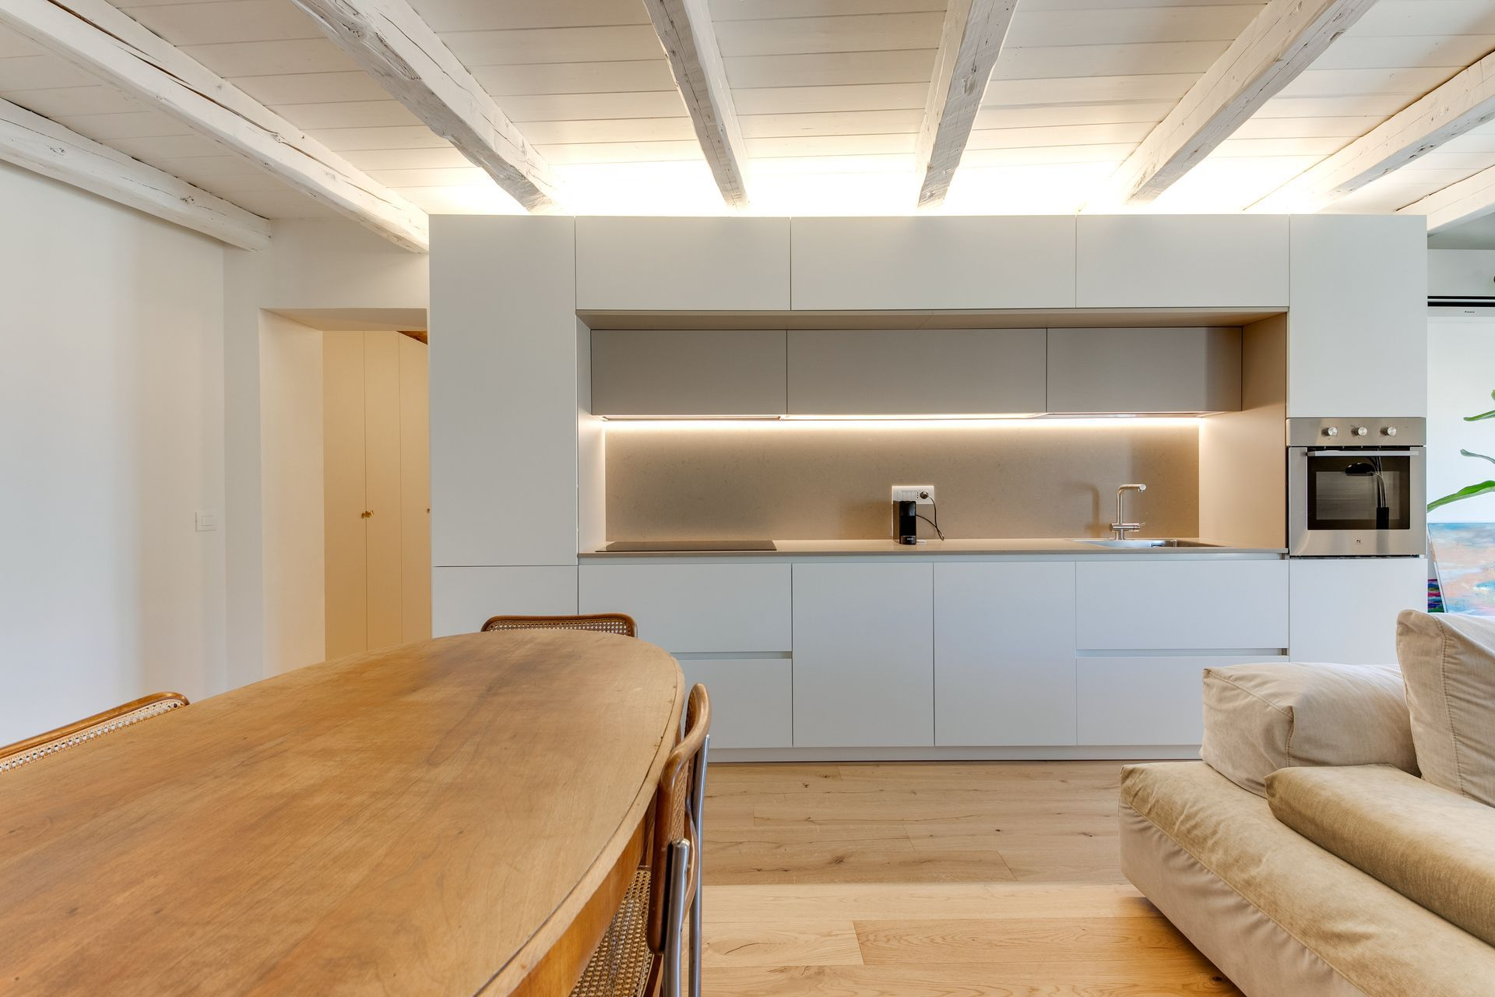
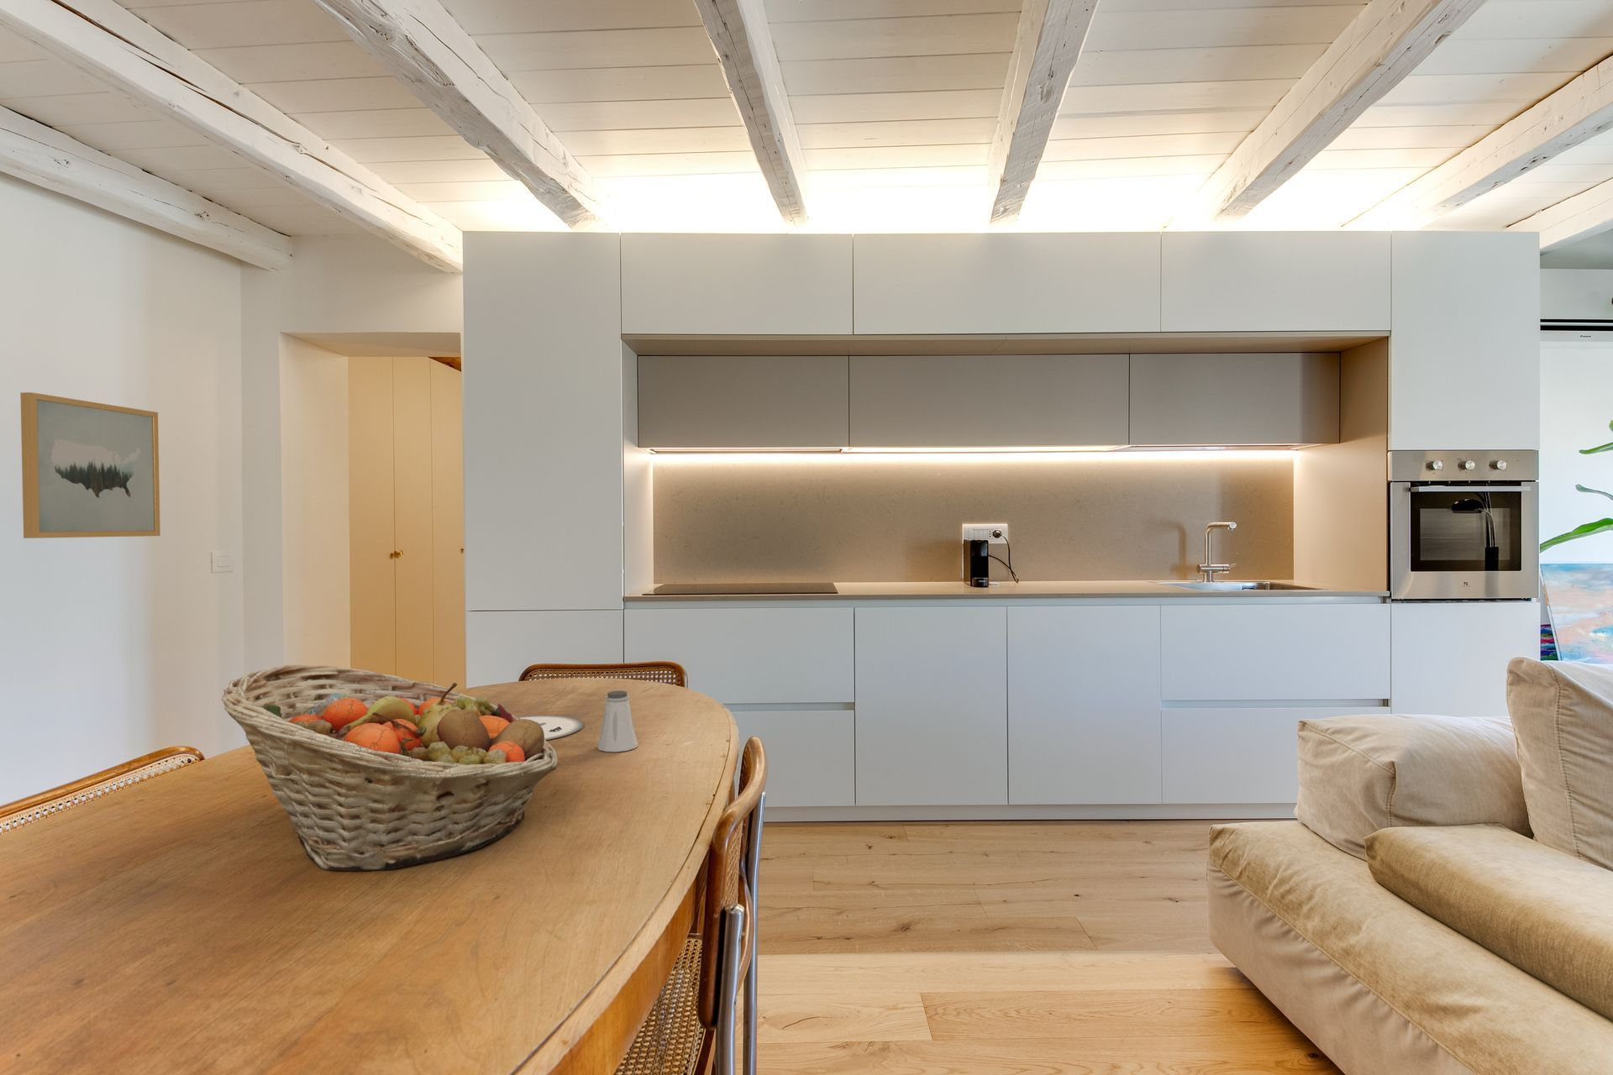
+ fruit basket (402, 745)
+ wall art (96, 469)
+ plate (528, 719)
+ saltshaker (617, 719)
